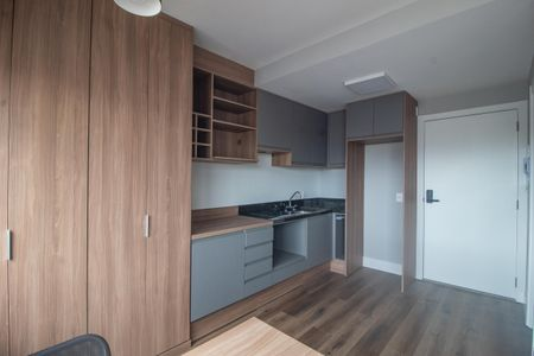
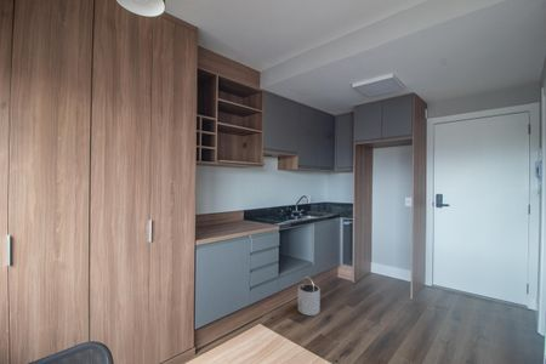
+ bucket (308, 292)
